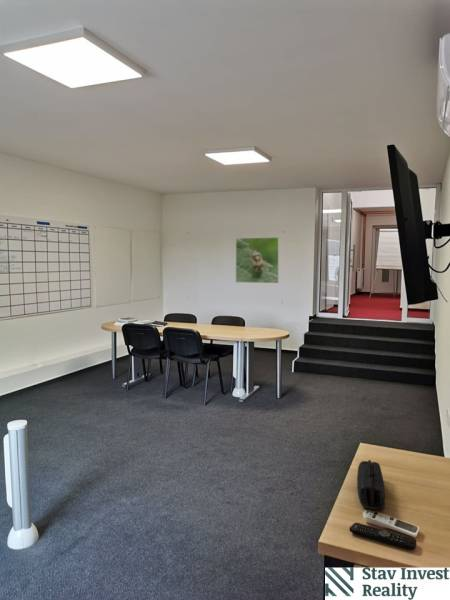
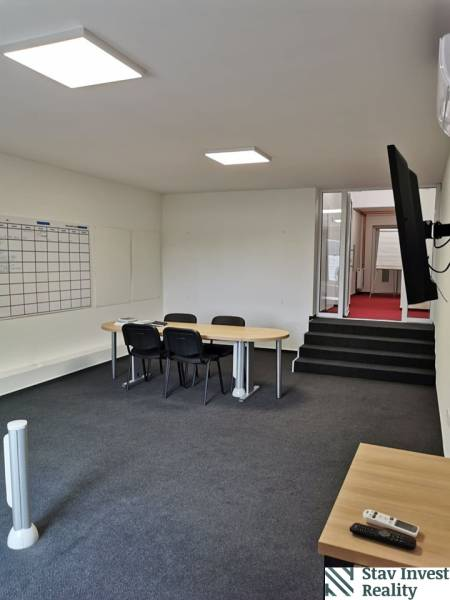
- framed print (257, 260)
- pencil case (370, 477)
